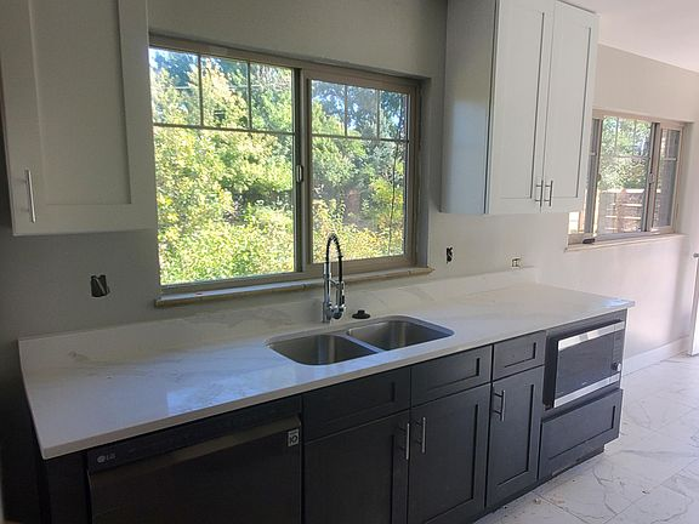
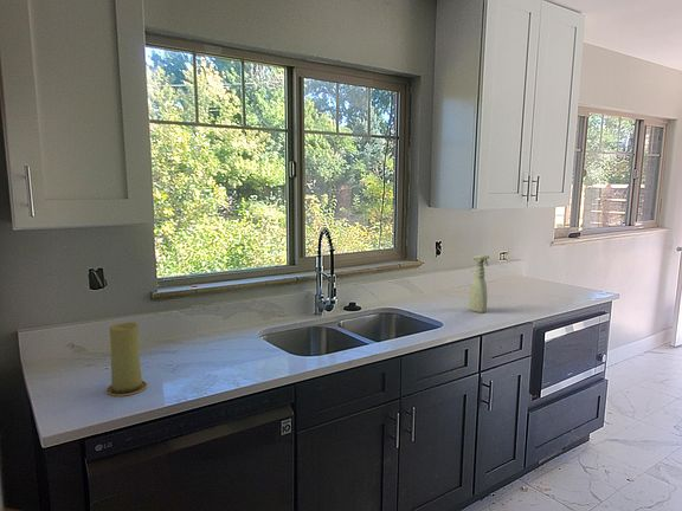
+ spray bottle (478, 283)
+ candle (124, 356)
